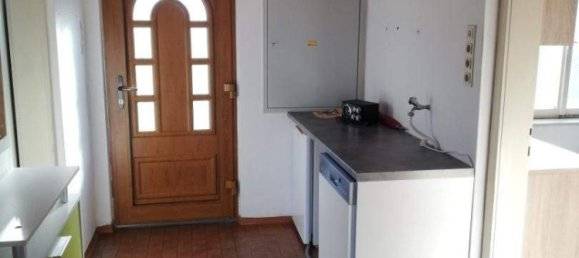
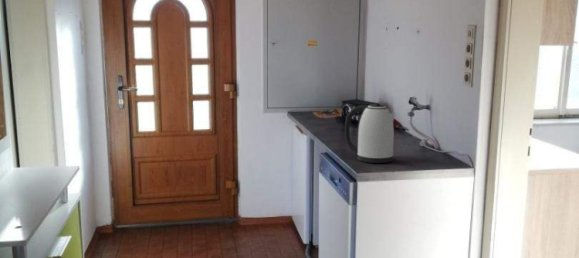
+ kettle (369, 131)
